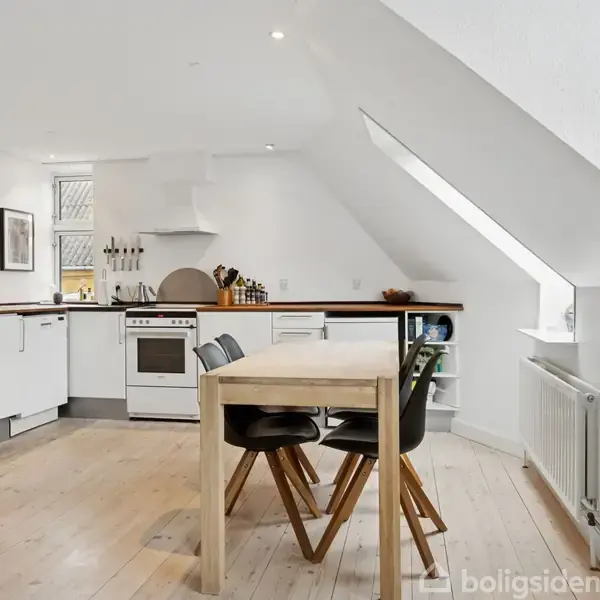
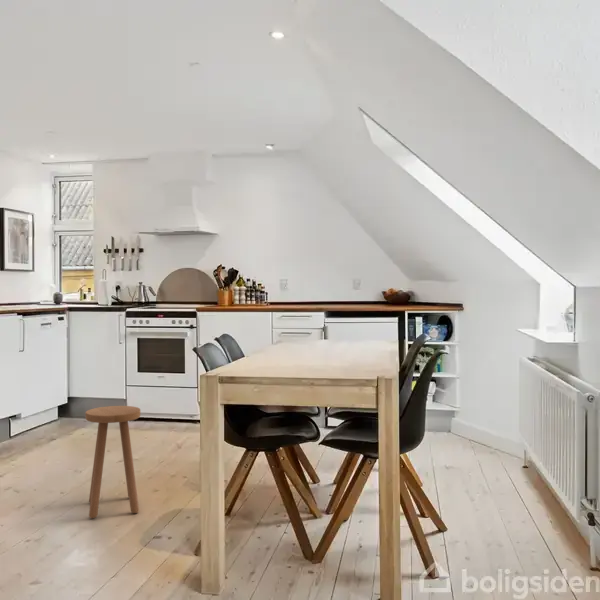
+ stool (103, 459)
